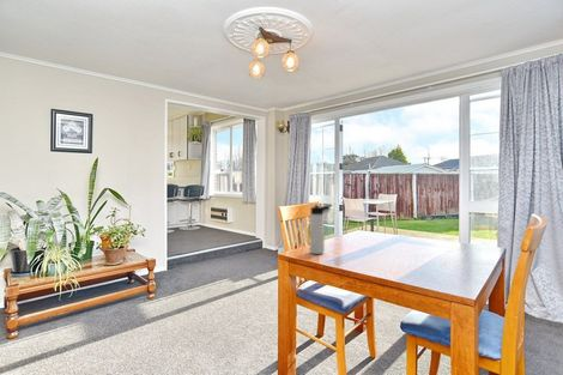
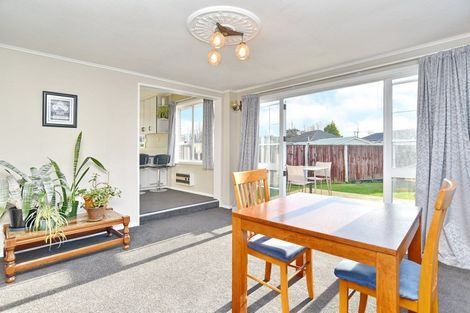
- thermos bottle (320, 229)
